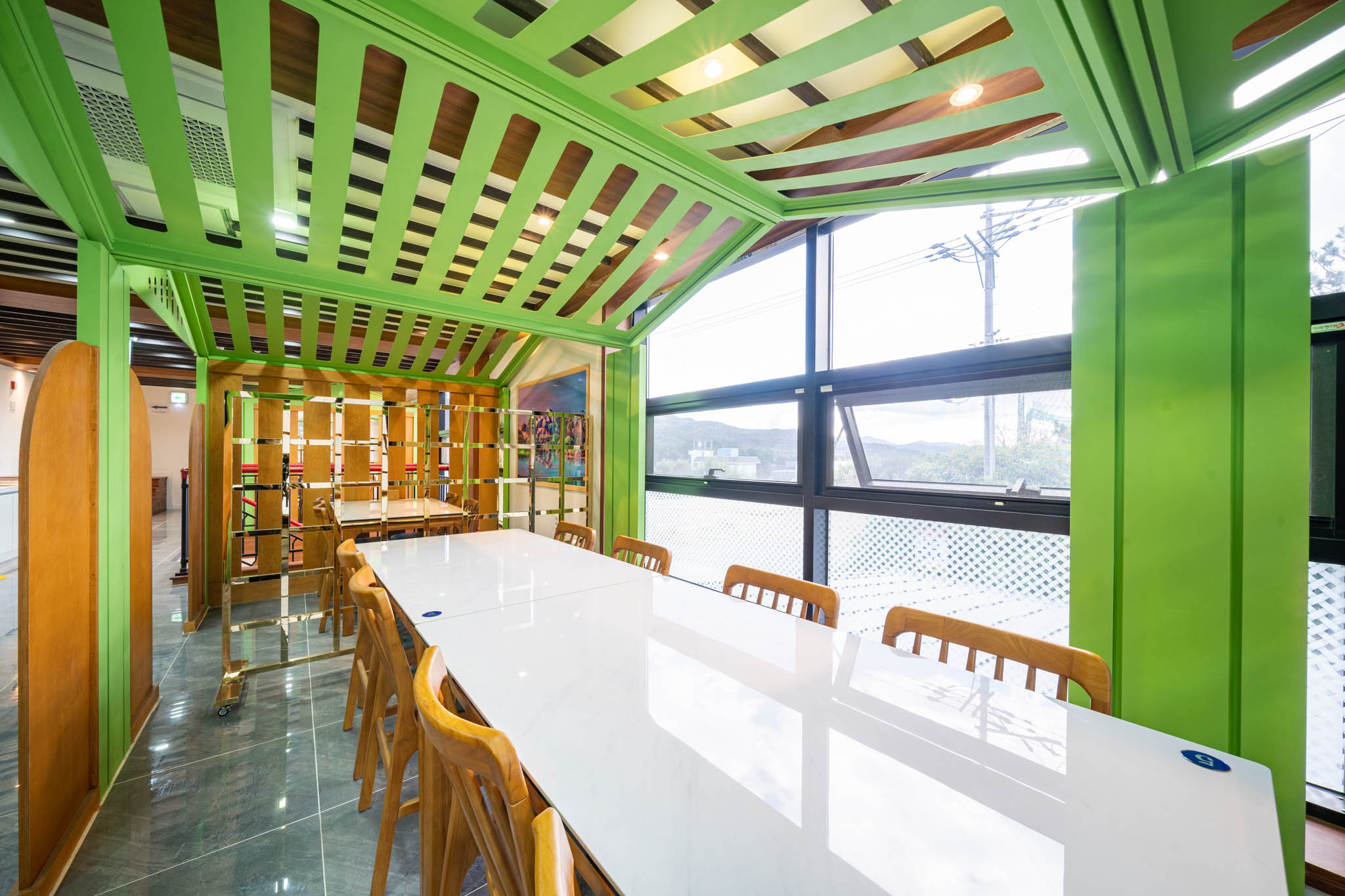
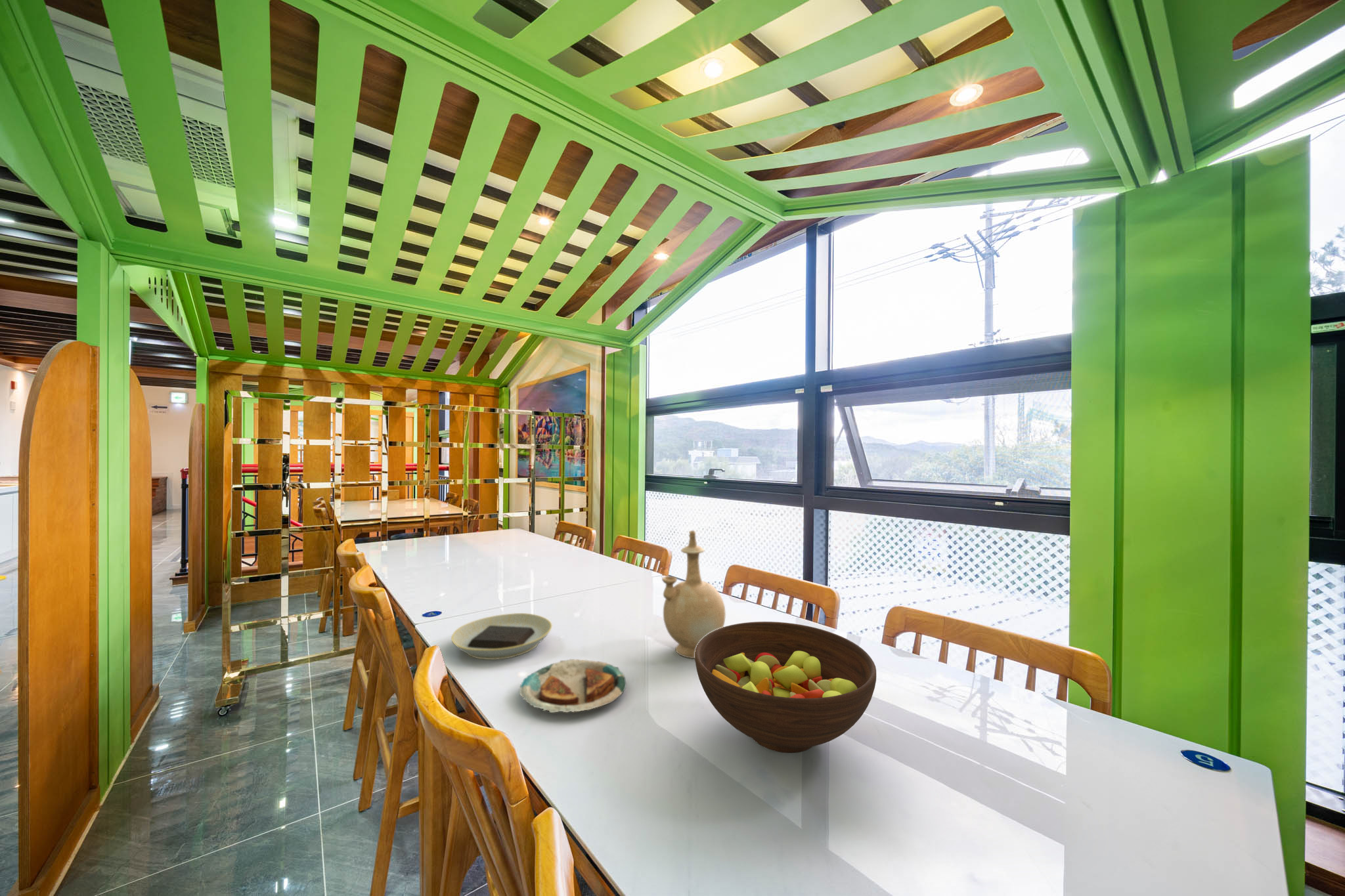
+ fruit bowl (782, 693)
+ vase (693, 591)
+ plate (503, 637)
+ plate (575, 683)
